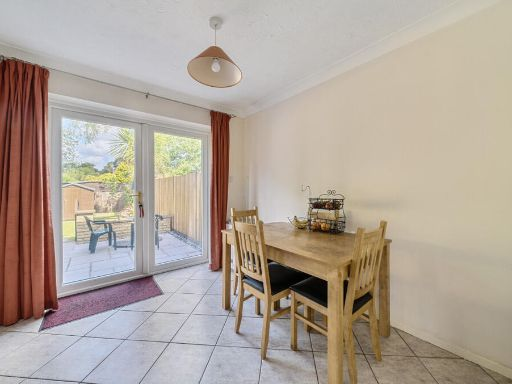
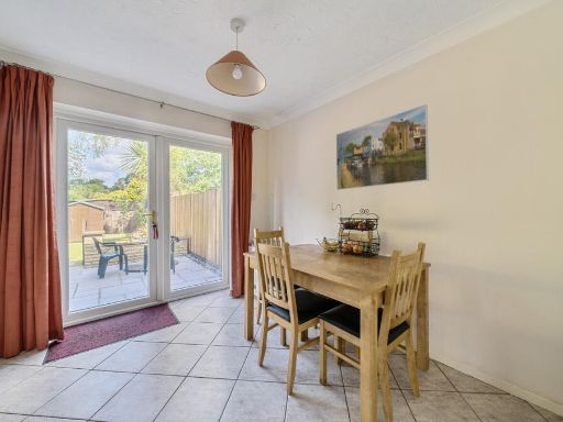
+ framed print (375, 154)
